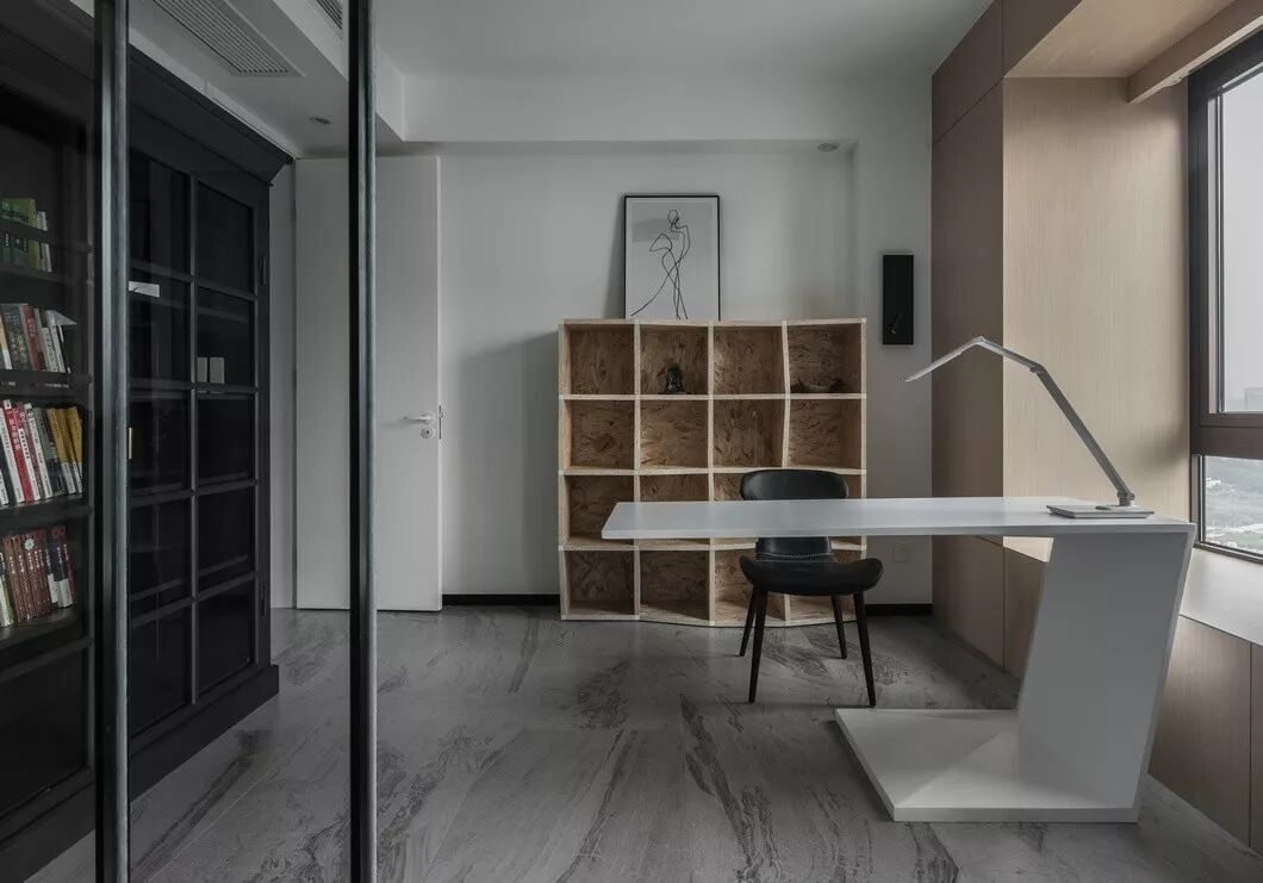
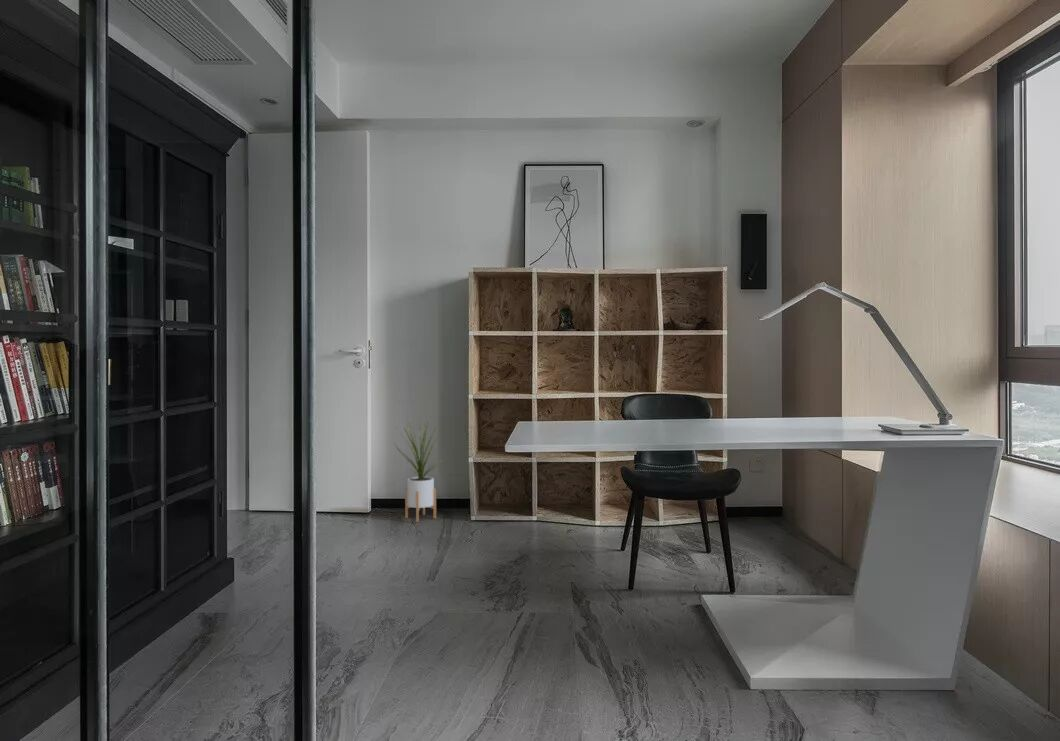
+ house plant (421, 466)
